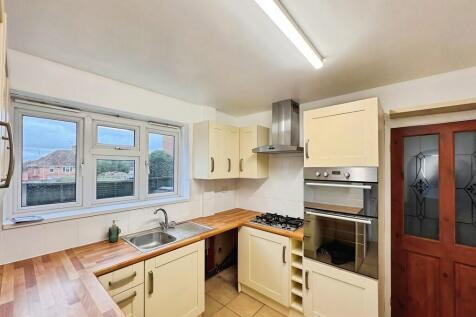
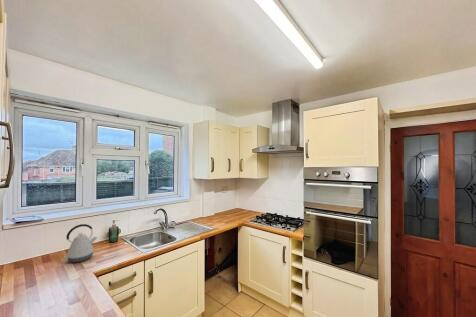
+ kettle (81, 241)
